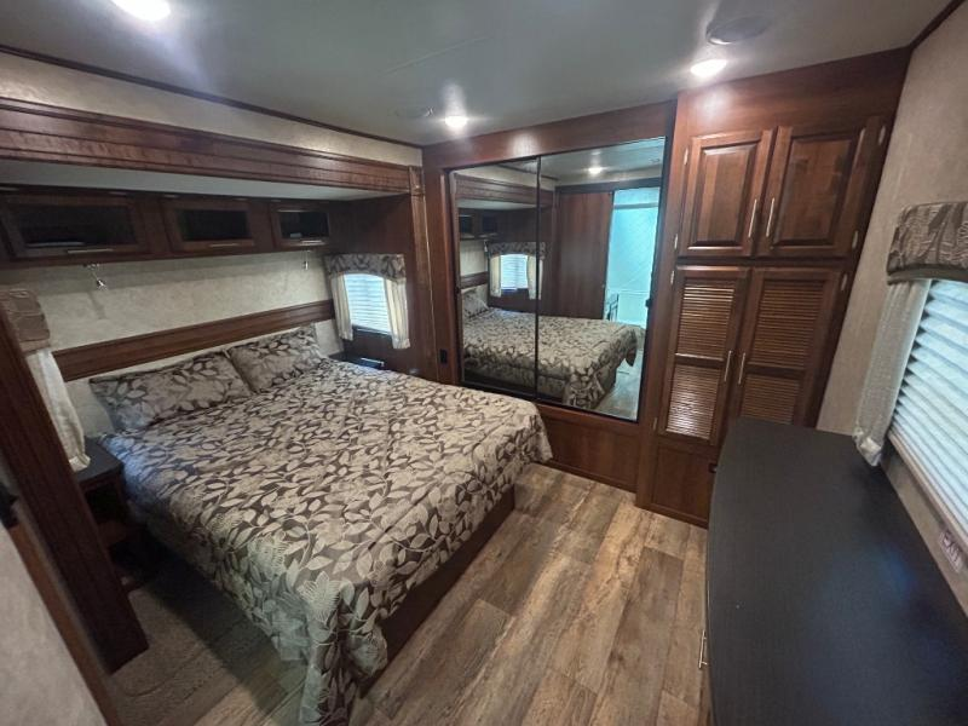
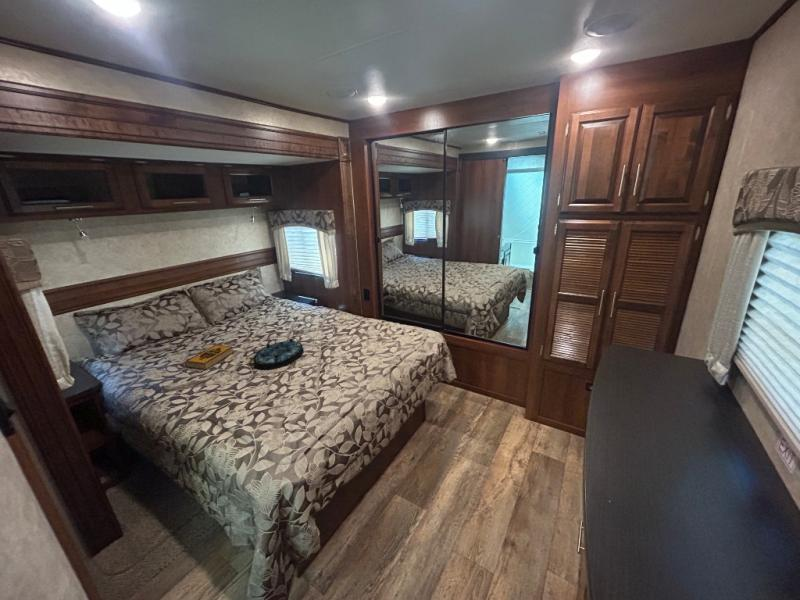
+ hardback book (209, 356)
+ serving tray (278, 351)
